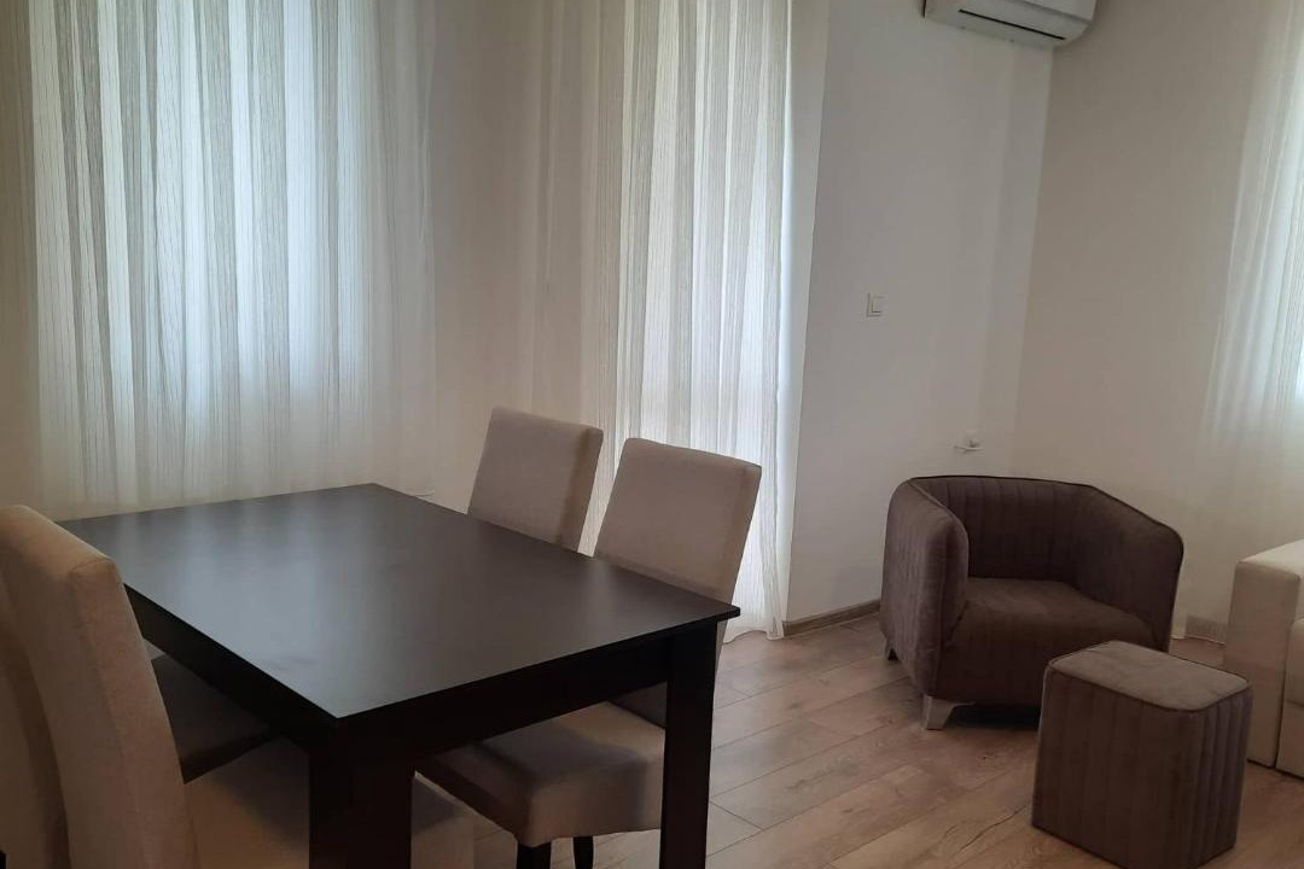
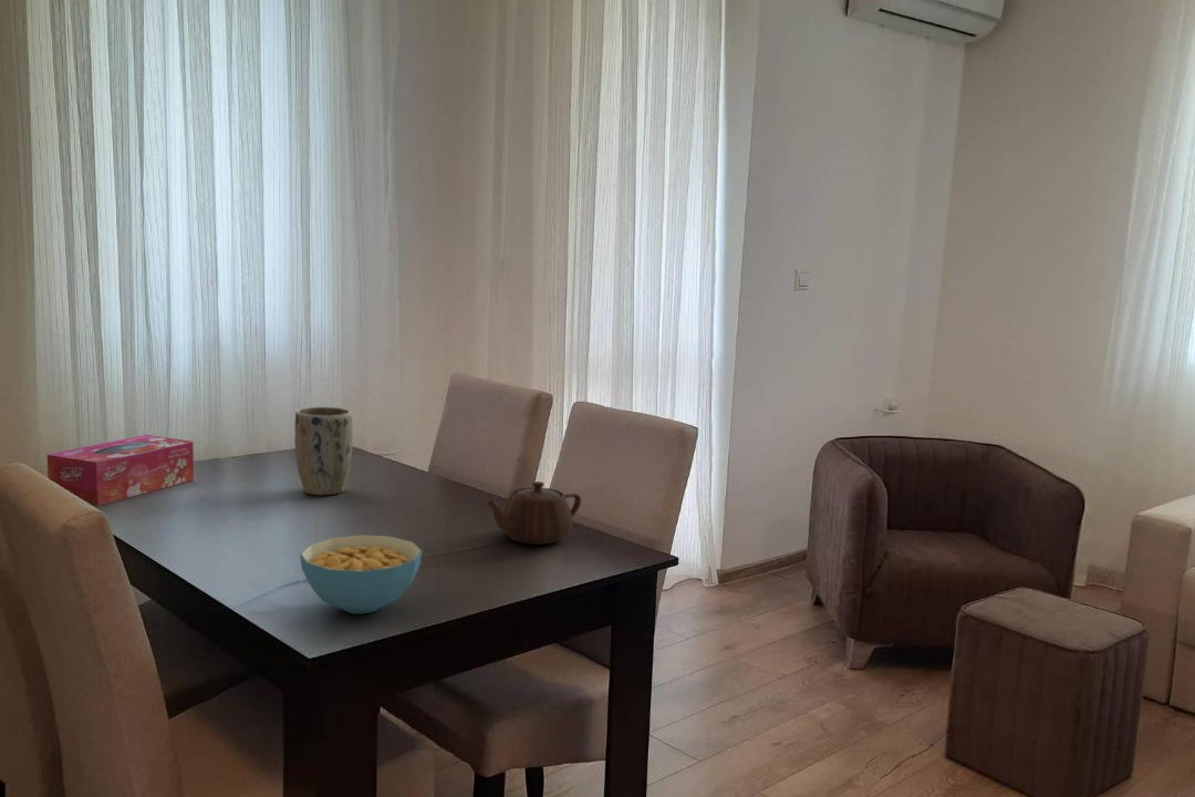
+ teapot (533, 510)
+ cereal bowl (361, 579)
+ plant pot (323, 451)
+ tissue box (124, 467)
